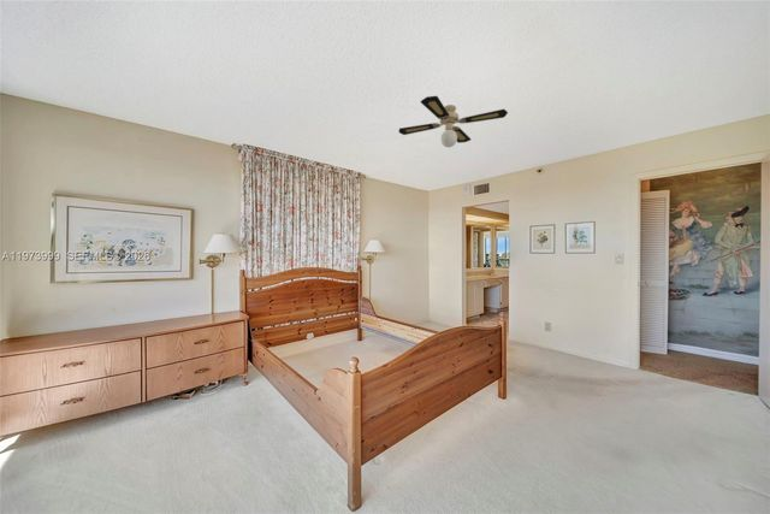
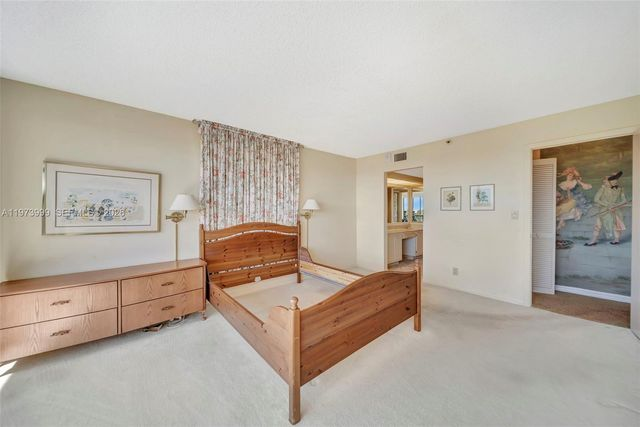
- ceiling fan (449, 126)
